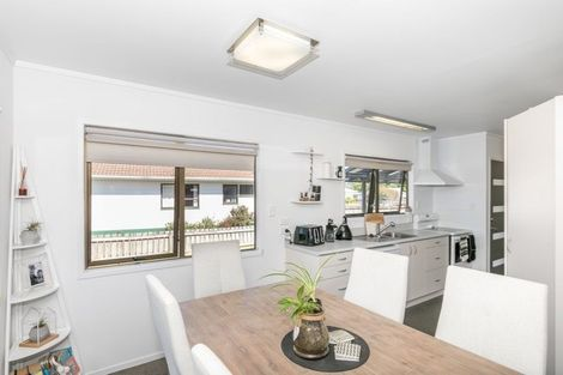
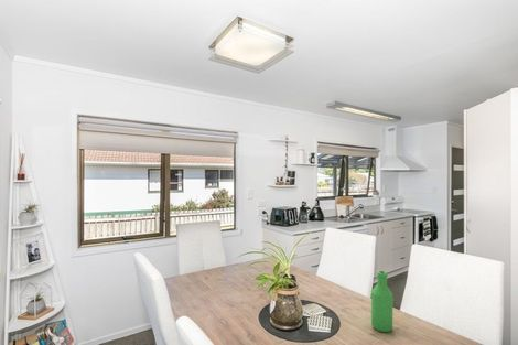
+ bottle (381, 300)
